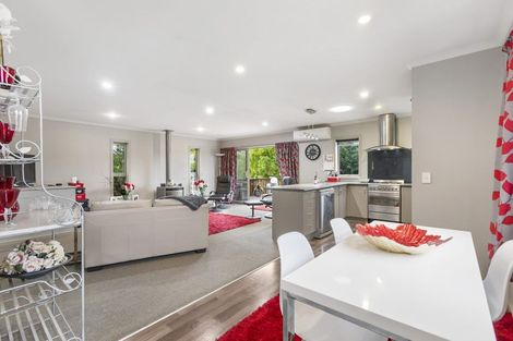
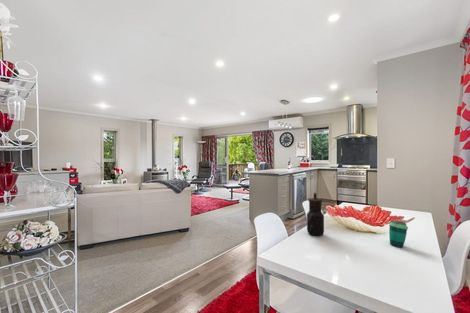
+ cup (398, 233)
+ teapot (315, 213)
